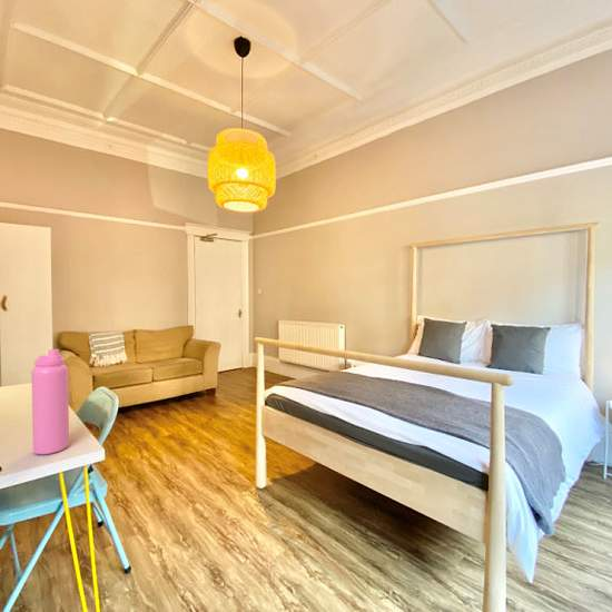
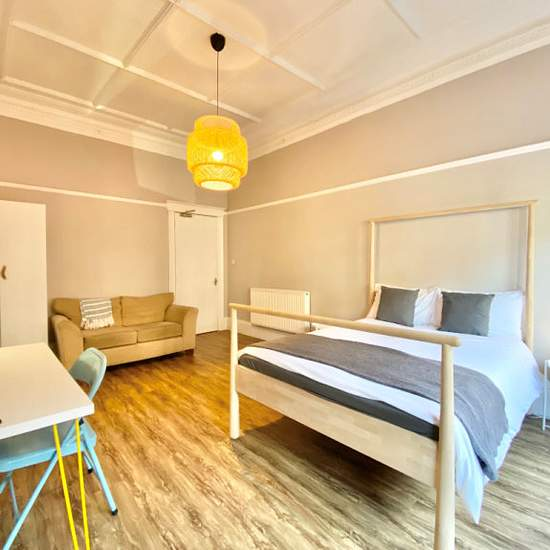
- water bottle (50, 398)
